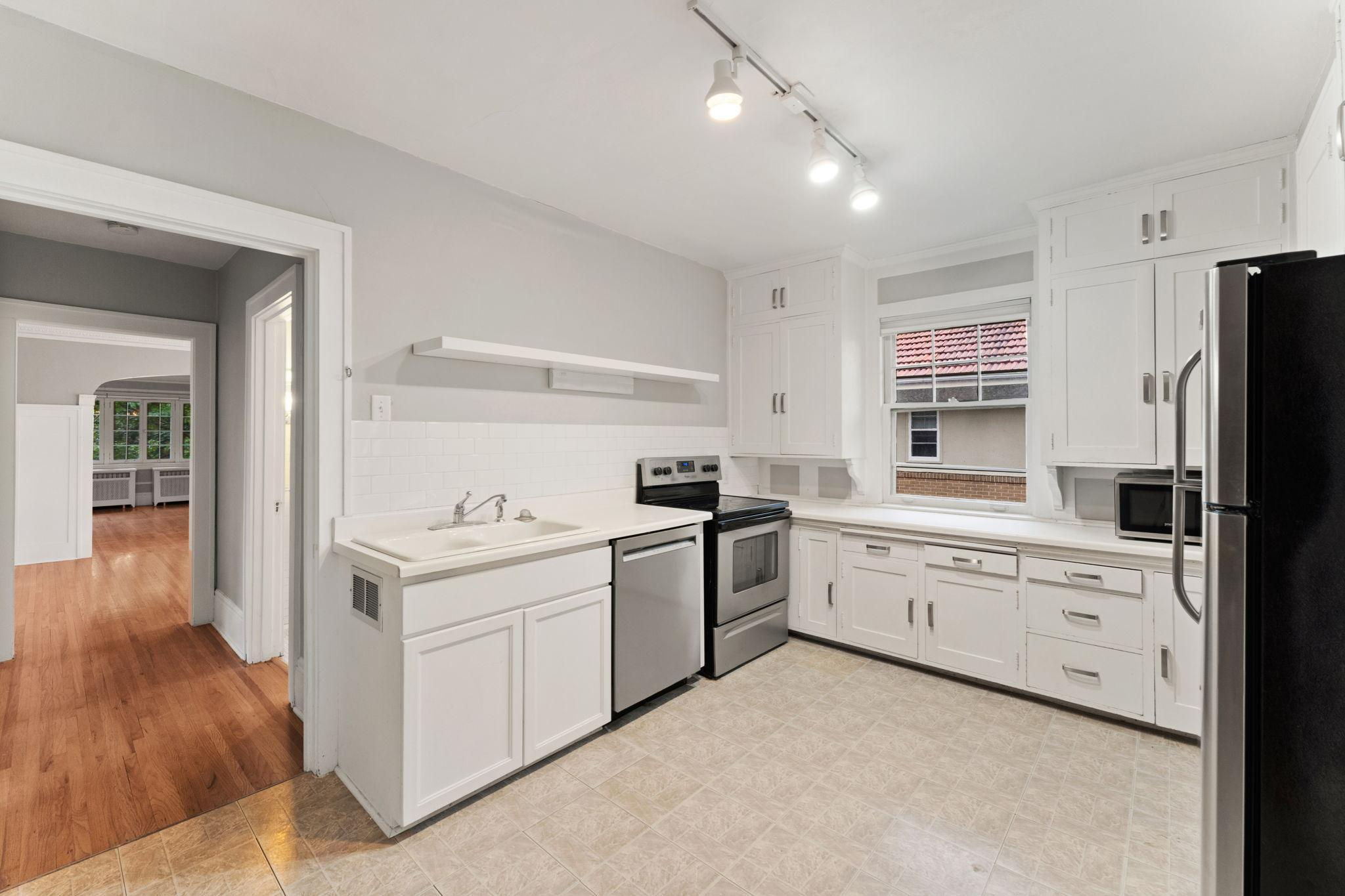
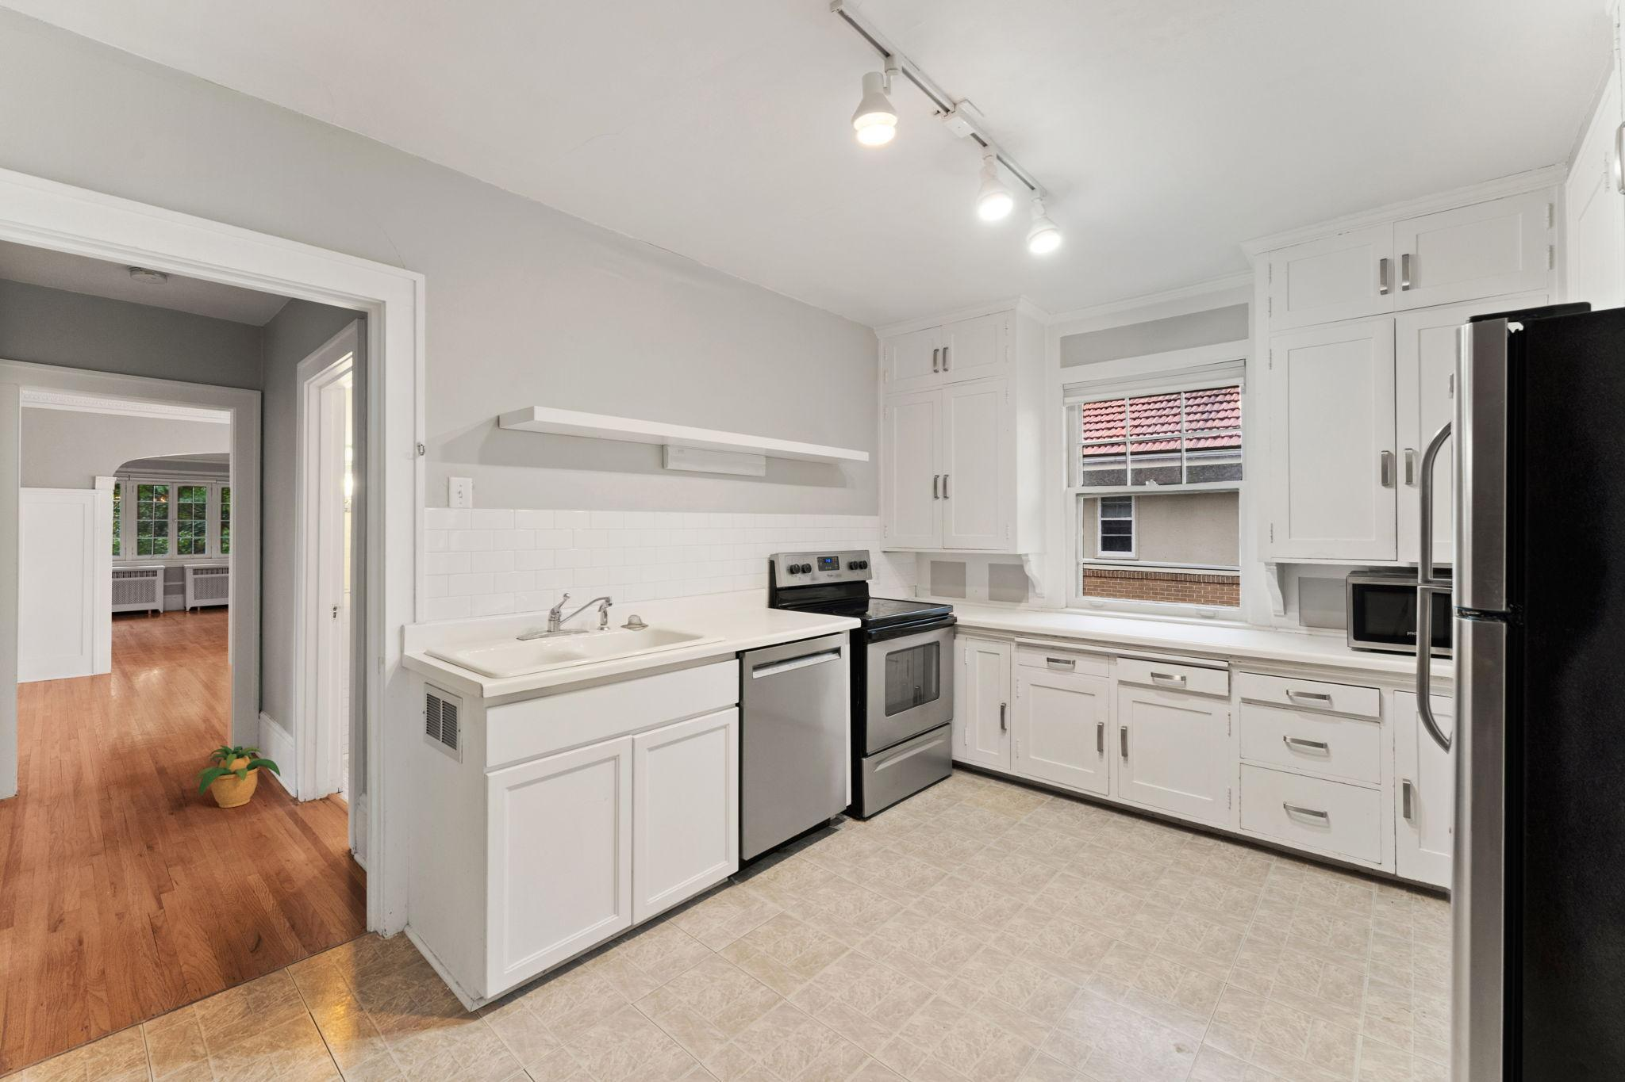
+ potted plant (232, 772)
